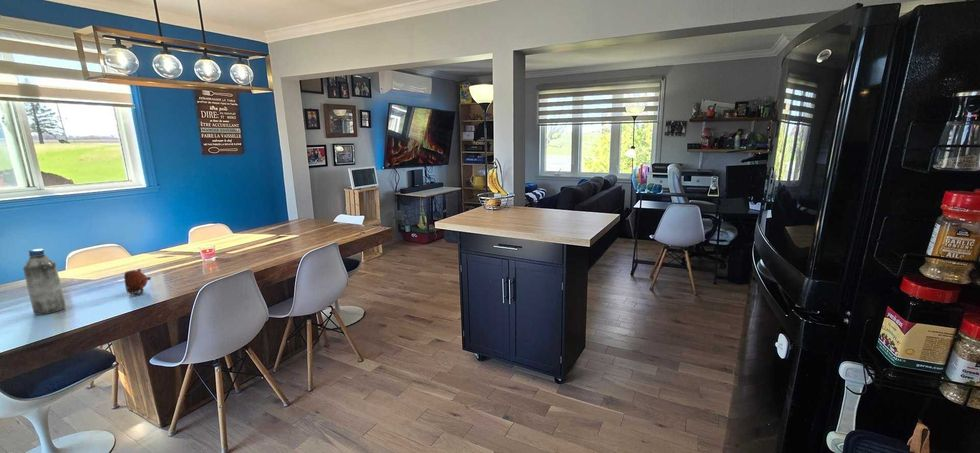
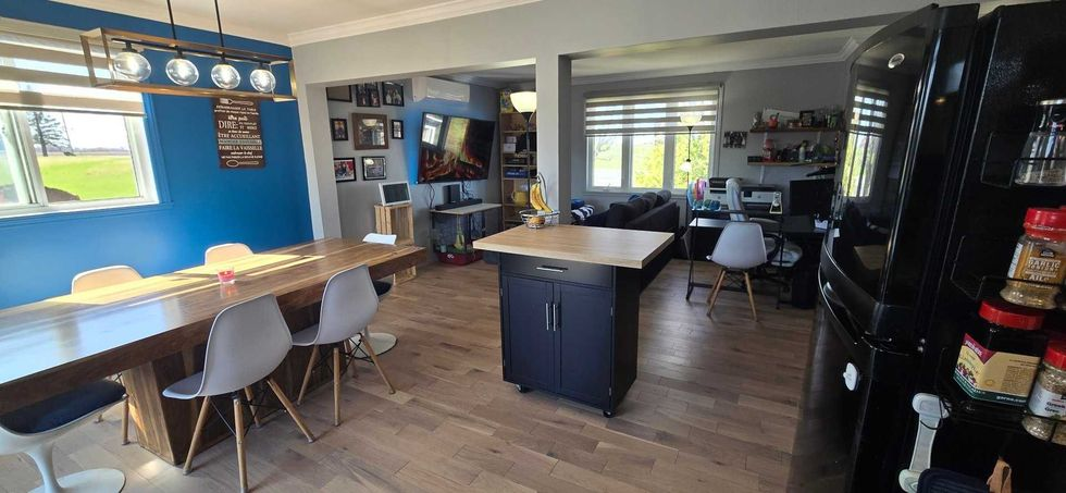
- teapot (138, 280)
- water bottle (43, 280)
